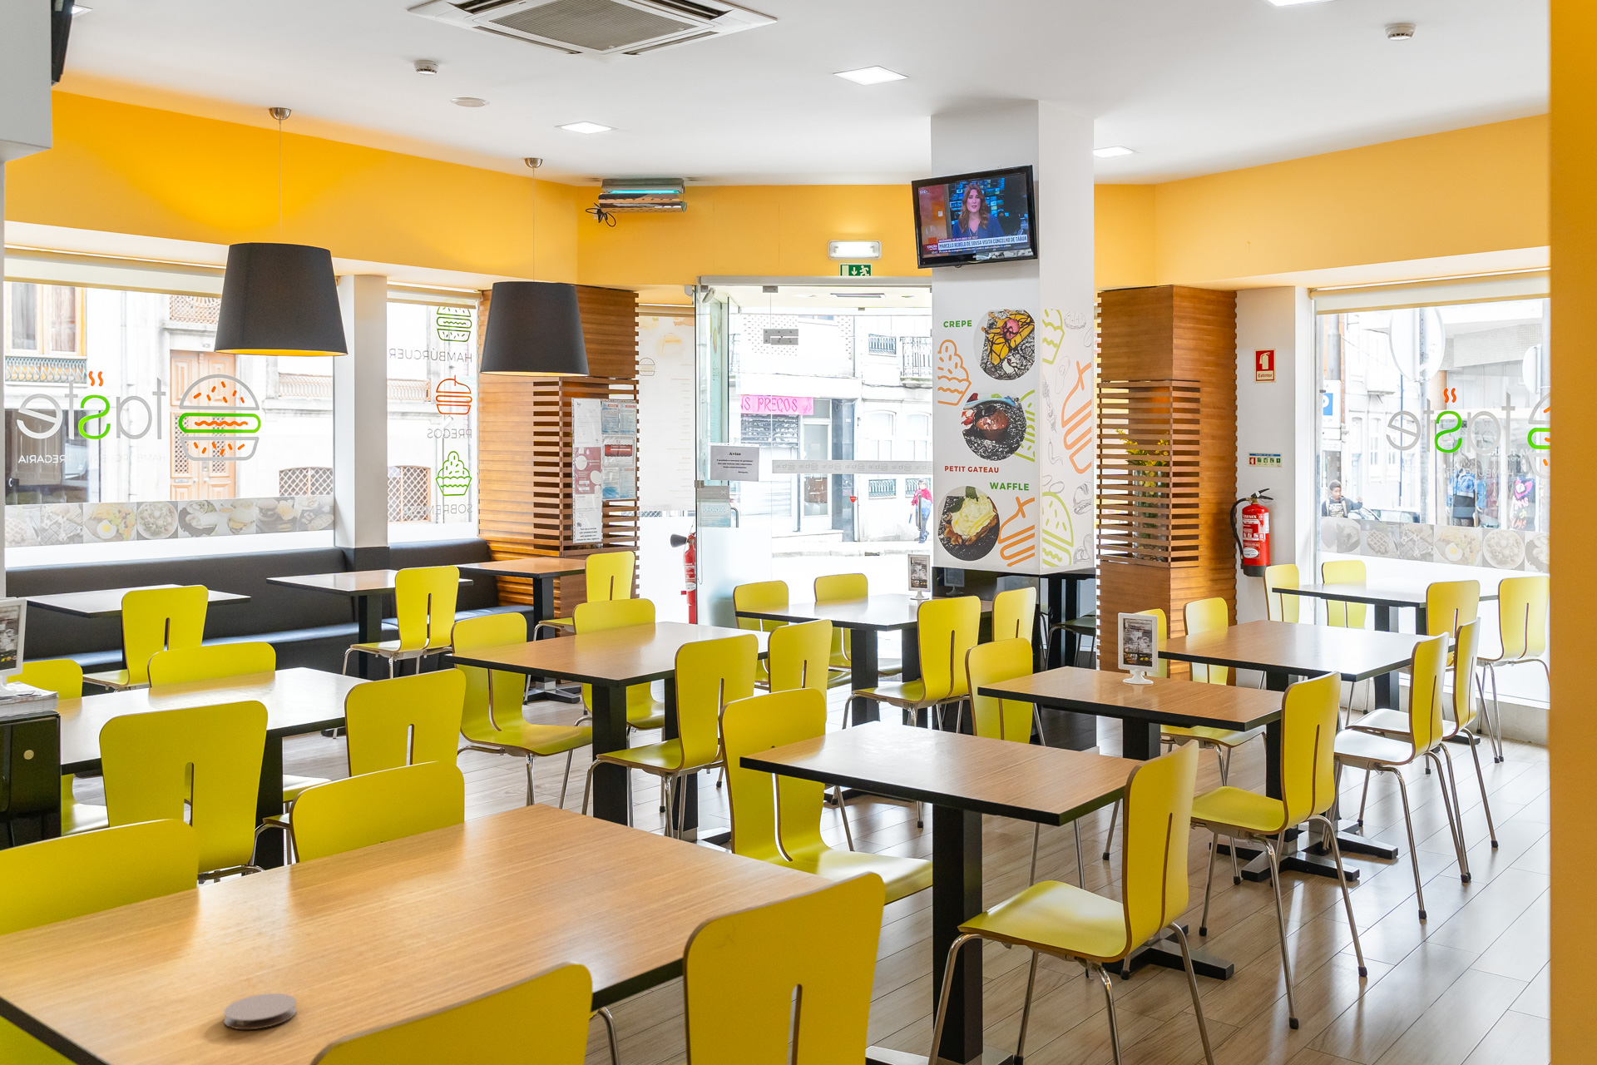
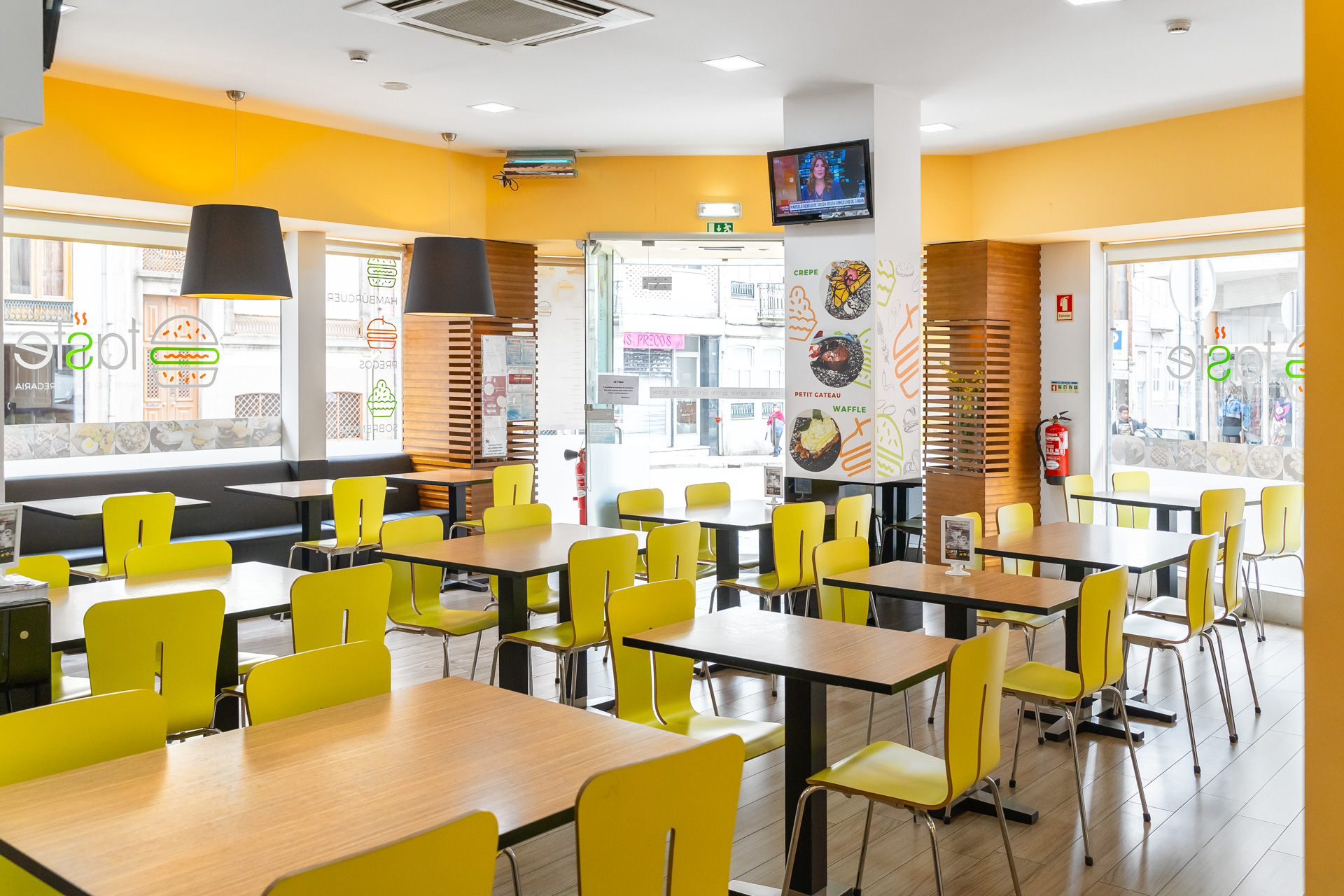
- coaster (260, 1010)
